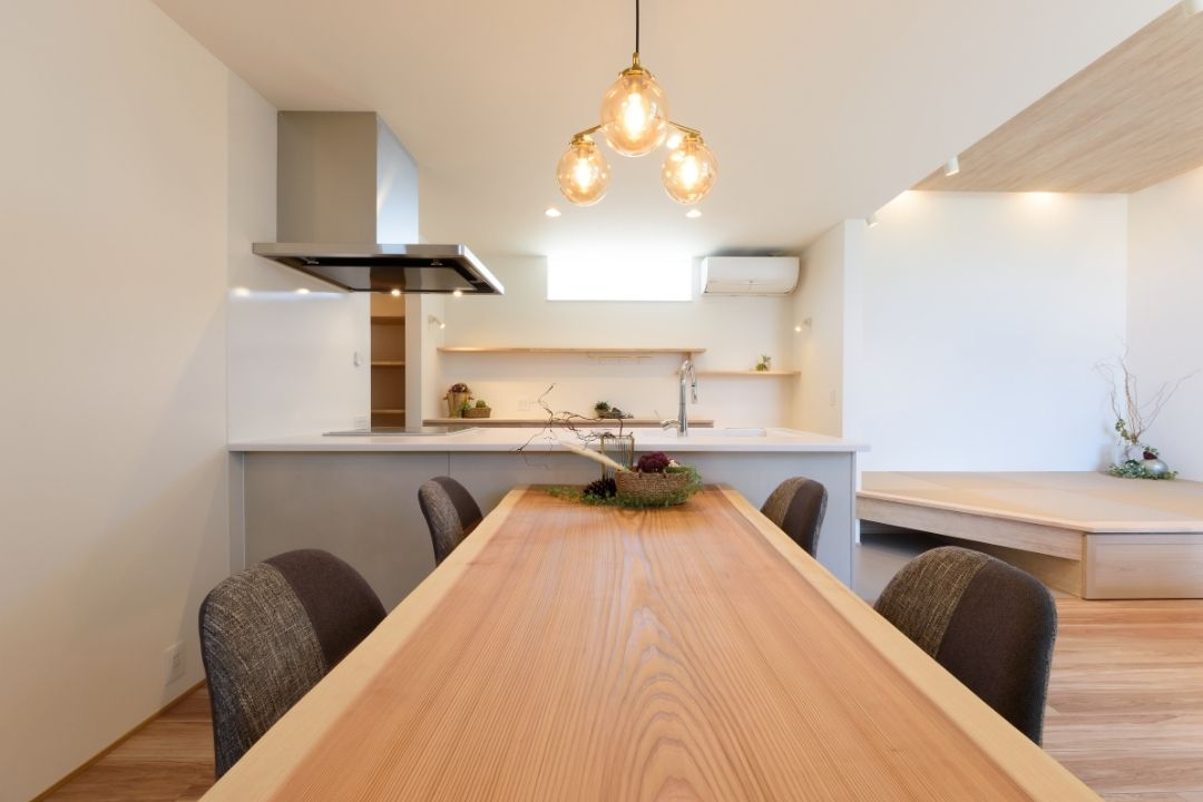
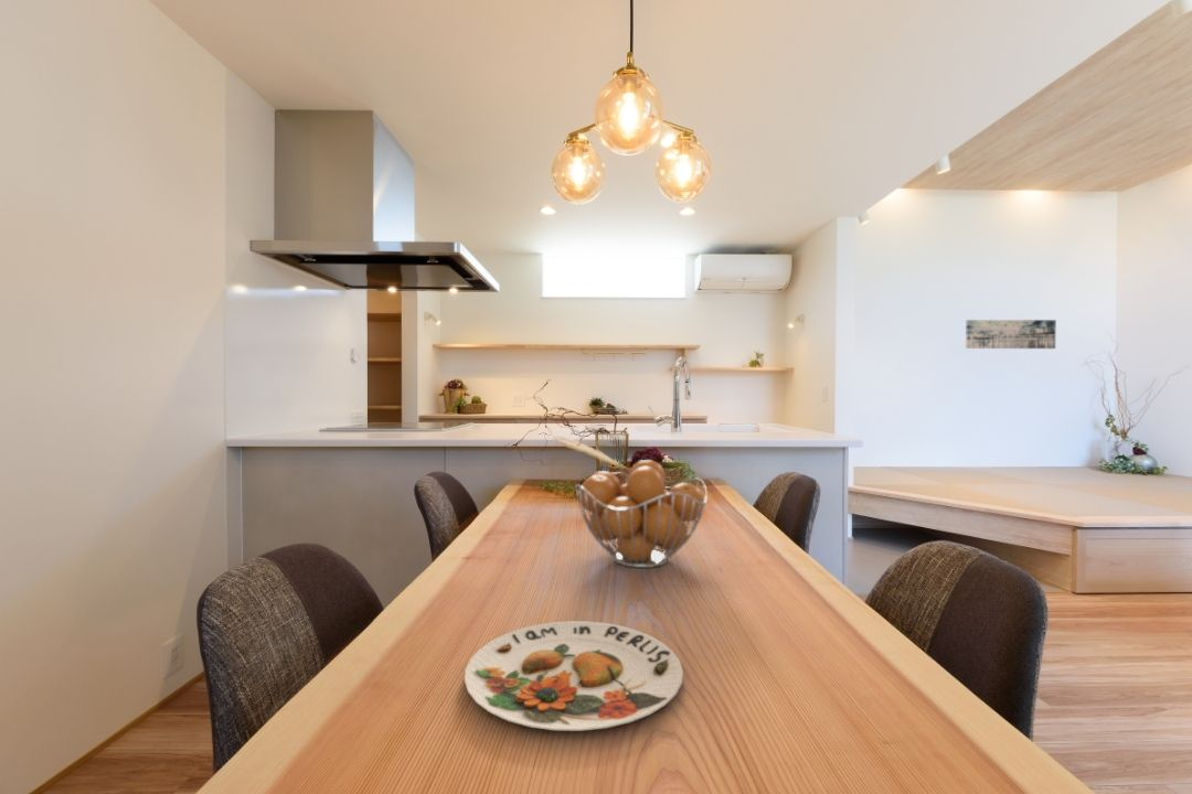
+ plate (574, 668)
+ fruit basket (640, 511)
+ wall art (1010, 334)
